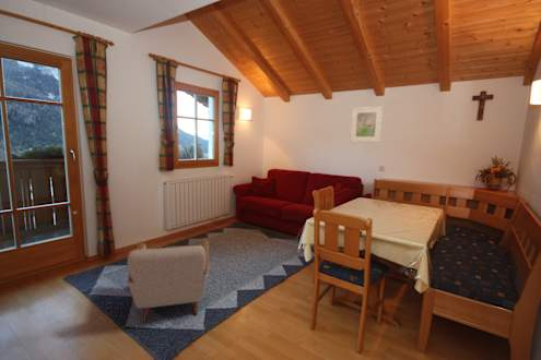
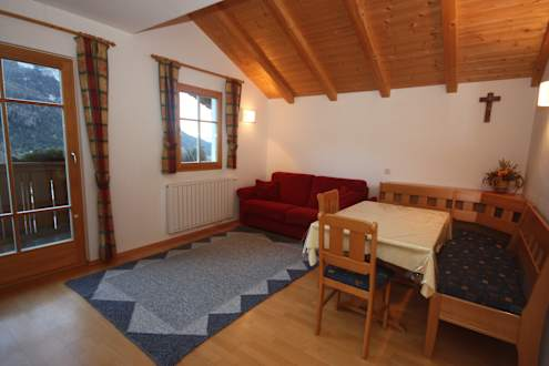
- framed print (365, 124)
- armchair (169, 272)
